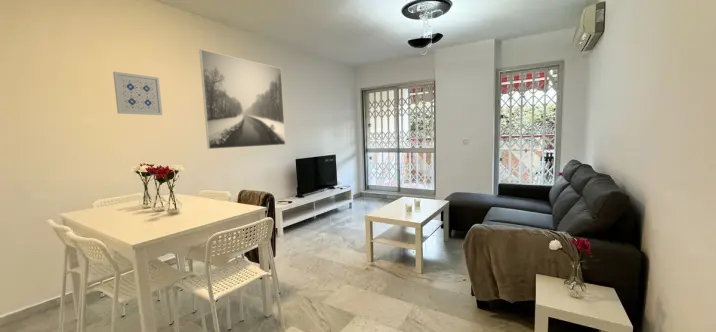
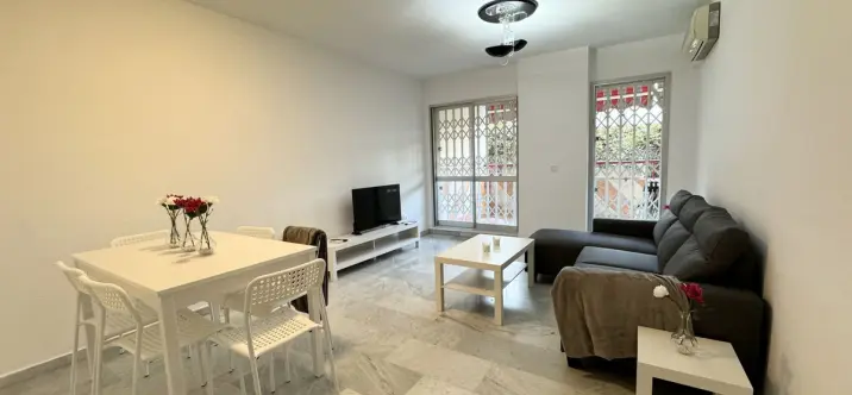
- wall art (139, 94)
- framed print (248, 103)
